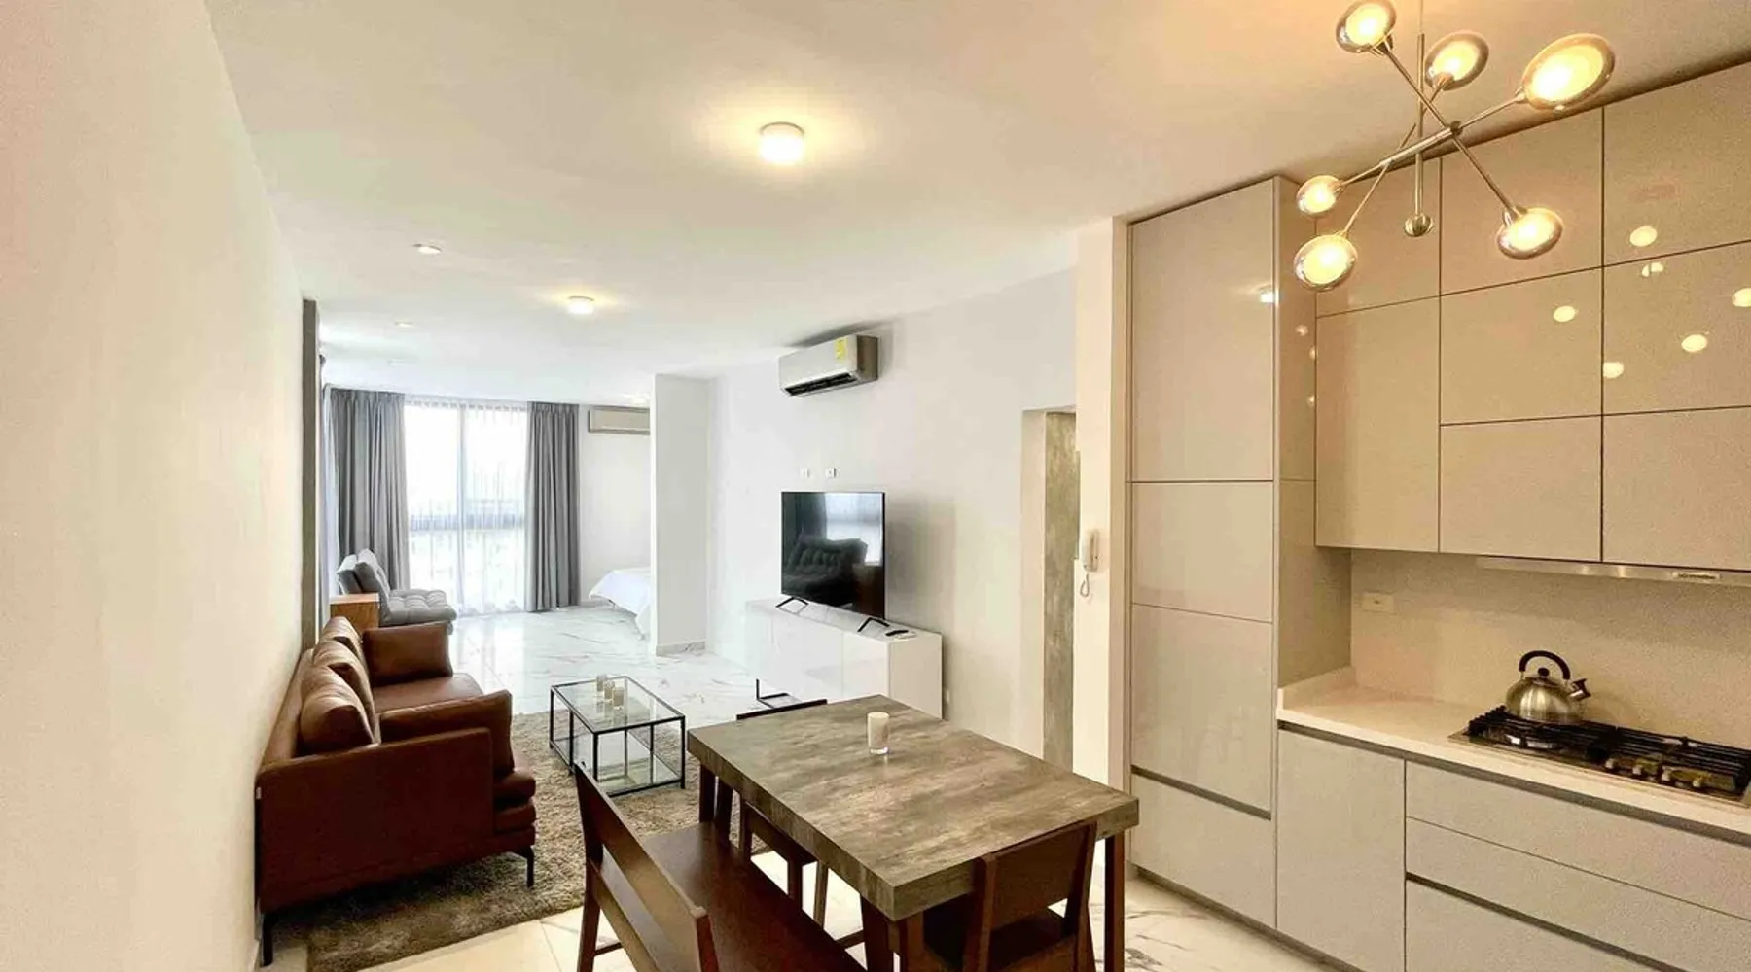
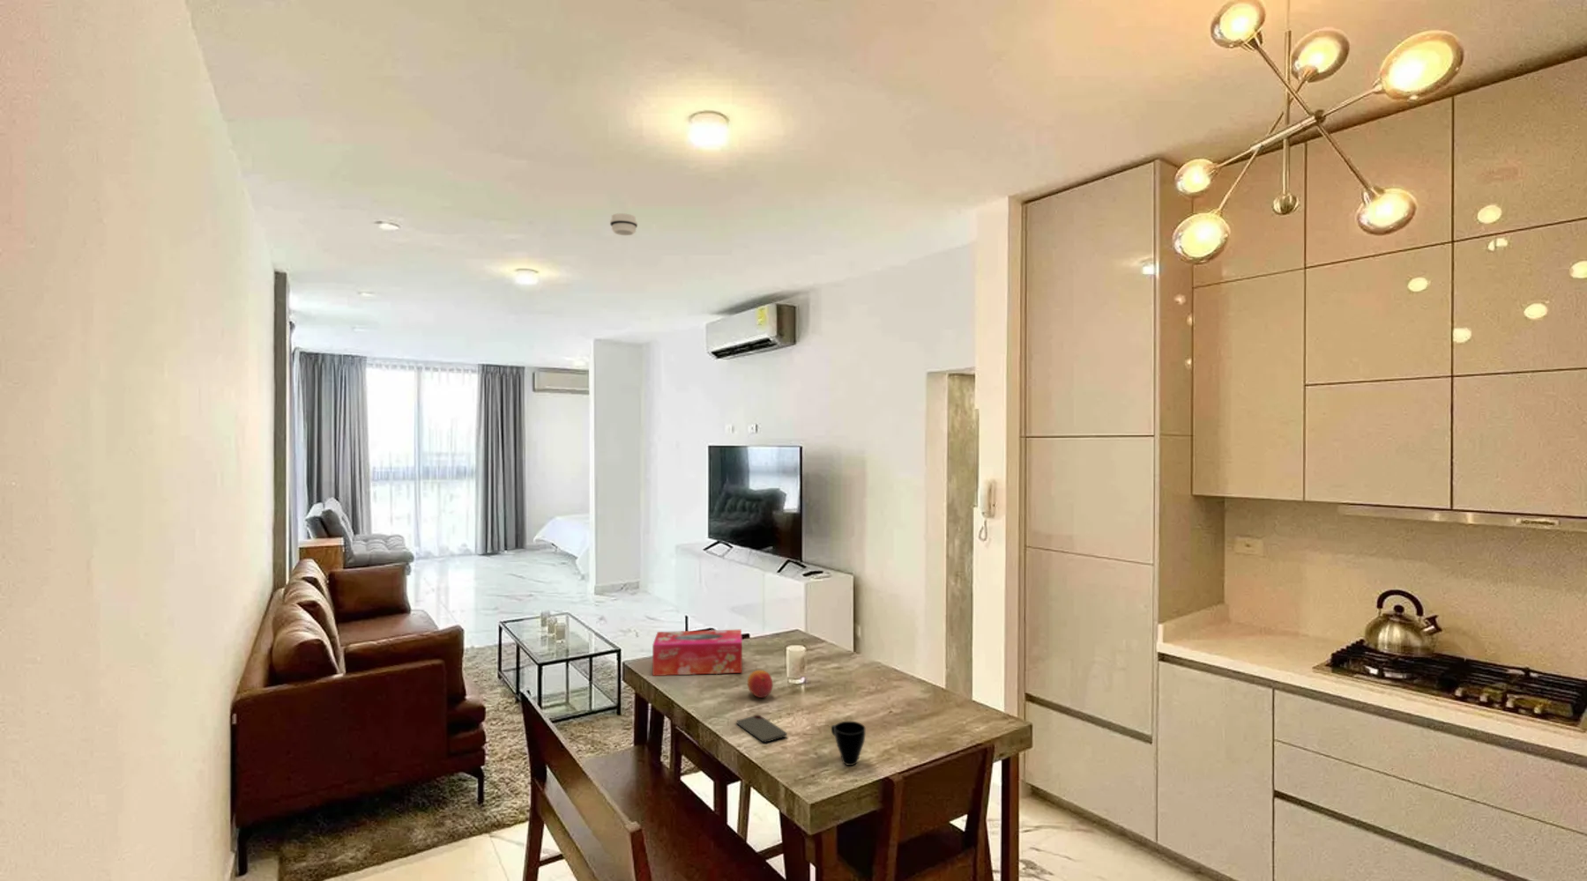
+ fruit (759, 682)
+ smartphone (761, 728)
+ smoke detector (623, 225)
+ tissue box (698, 651)
+ cup (846, 743)
